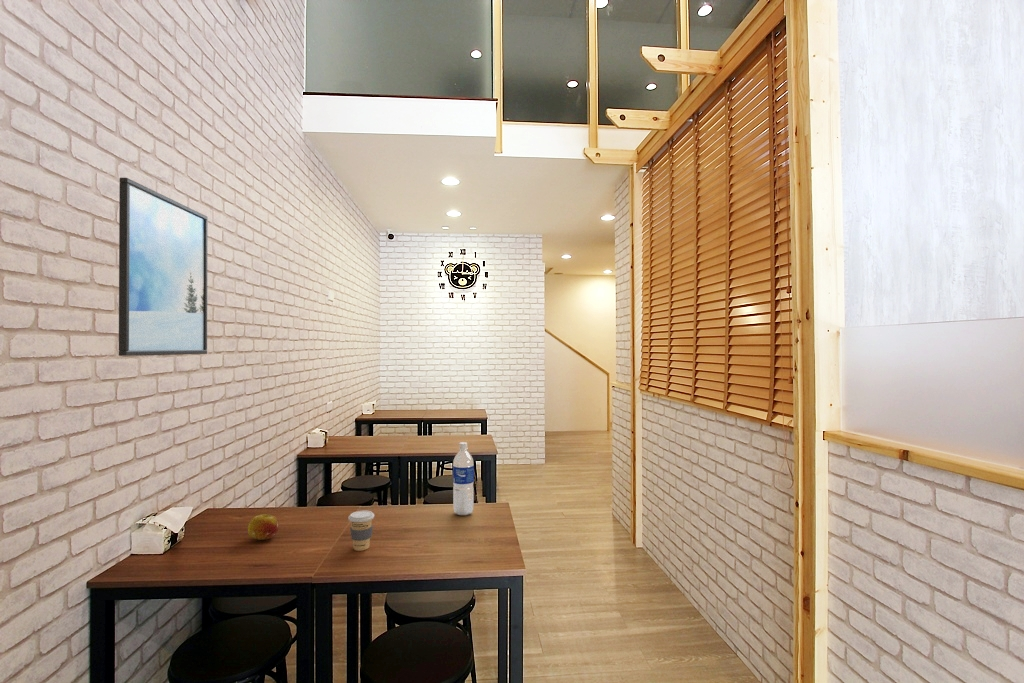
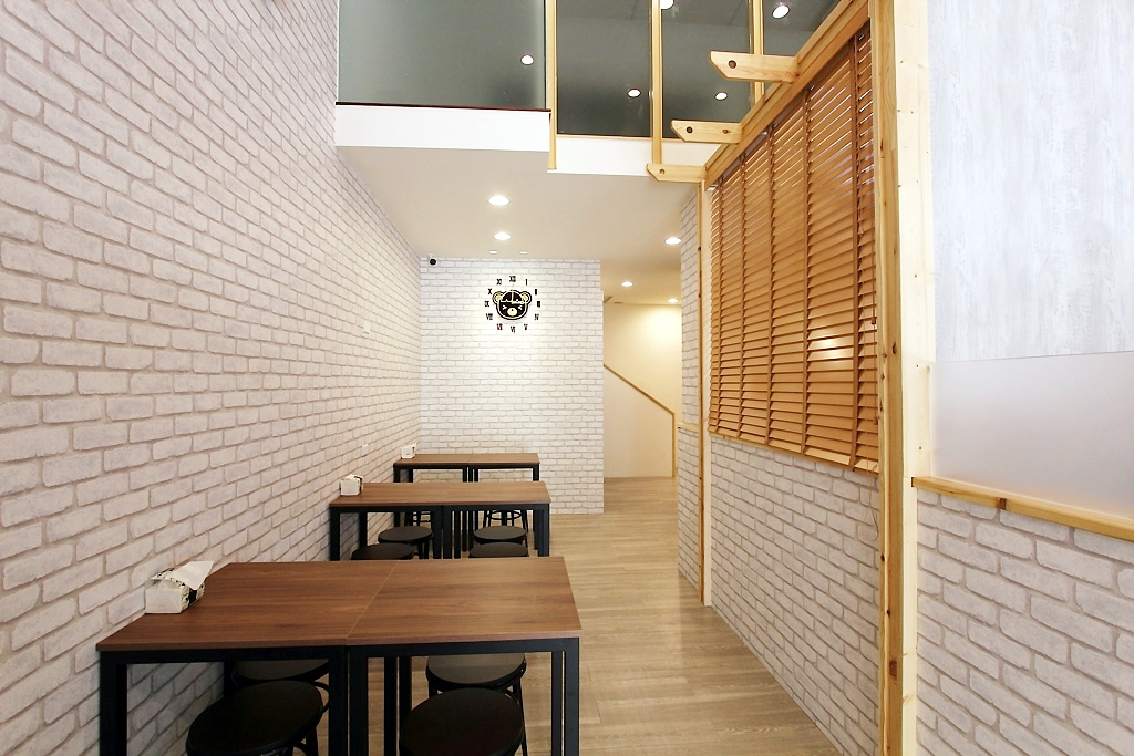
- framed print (169, 276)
- fruit (263, 527)
- coffee cup (361, 530)
- water bottle (463, 478)
